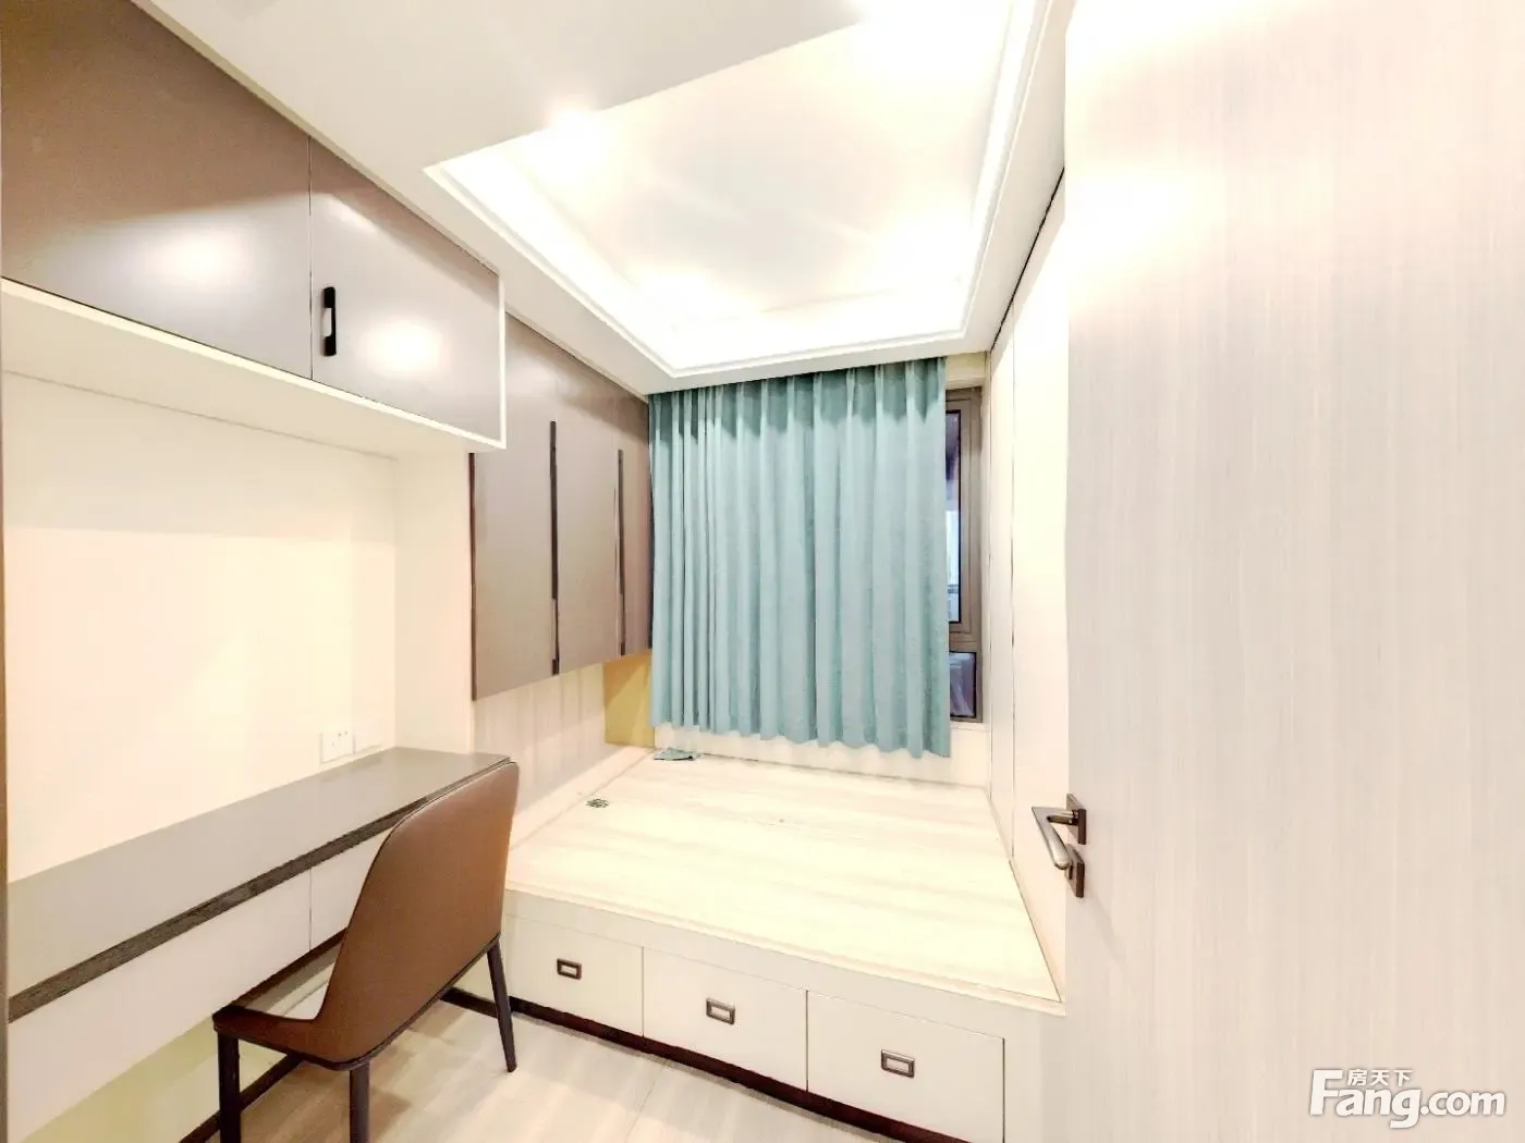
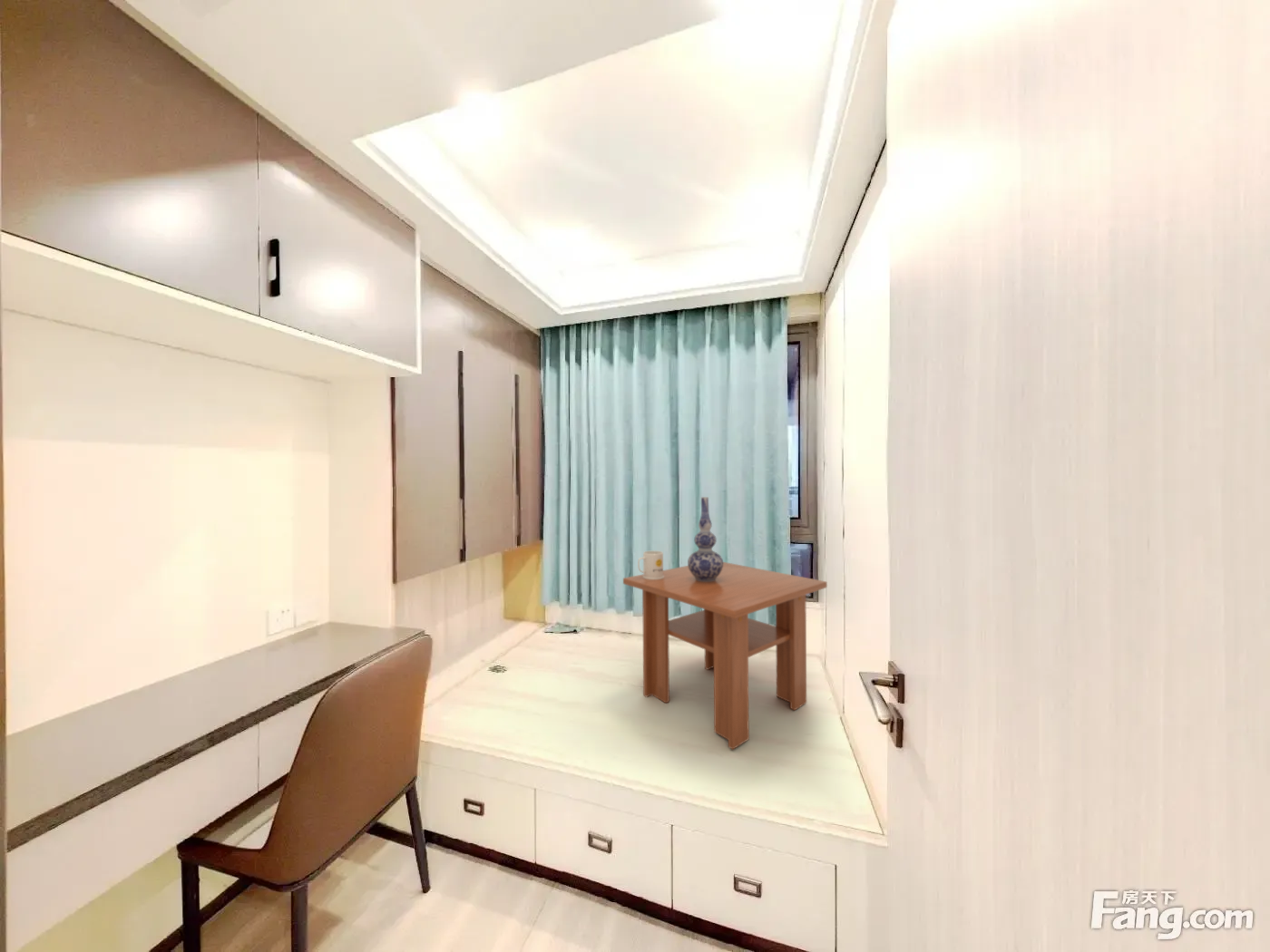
+ mug (650, 564)
+ coffee table (722, 639)
+ vase (705, 538)
